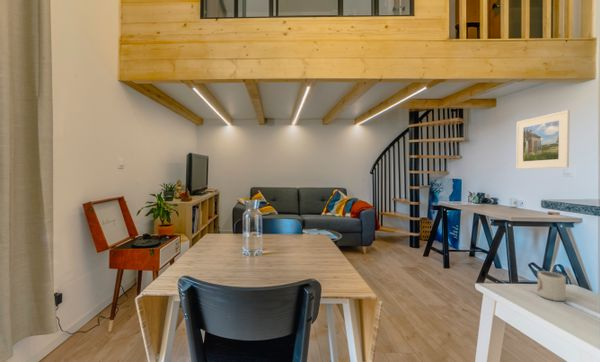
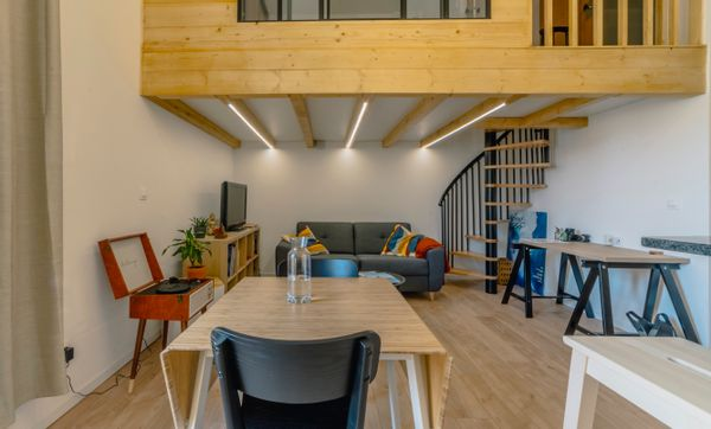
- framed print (540, 142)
- cup (550, 284)
